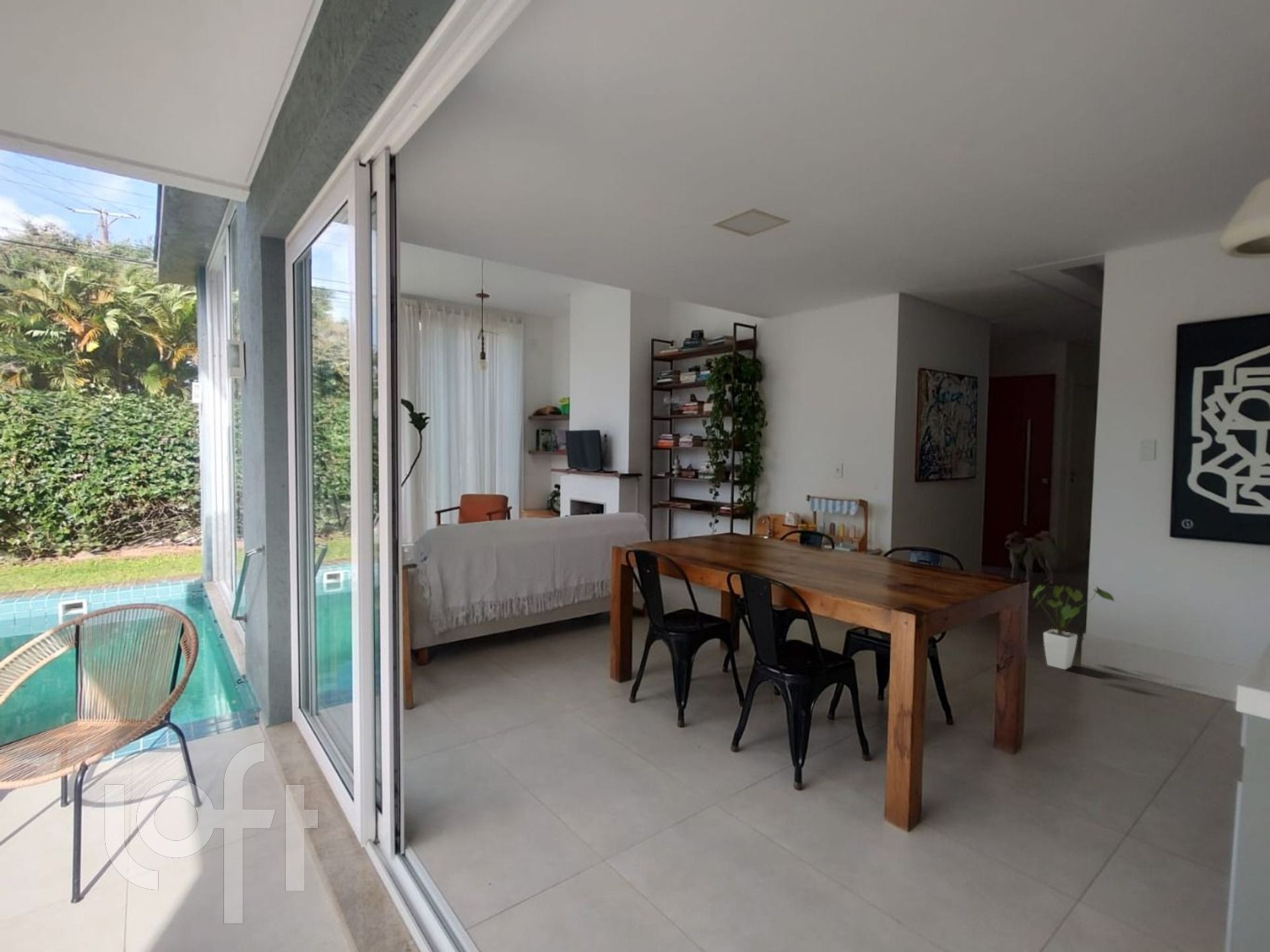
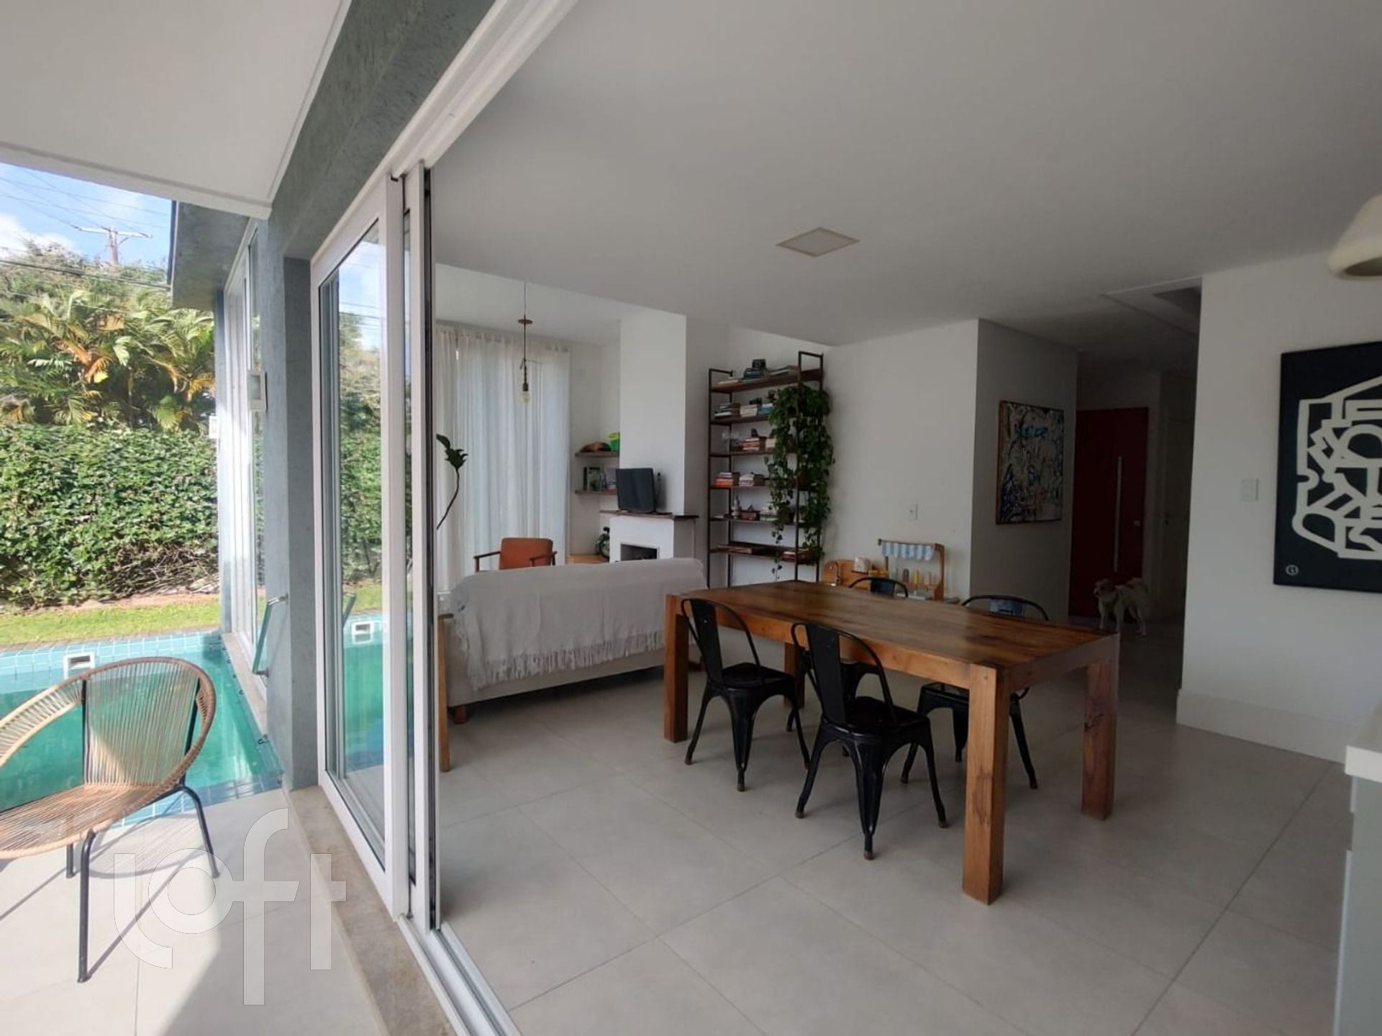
- house plant (1066, 625)
